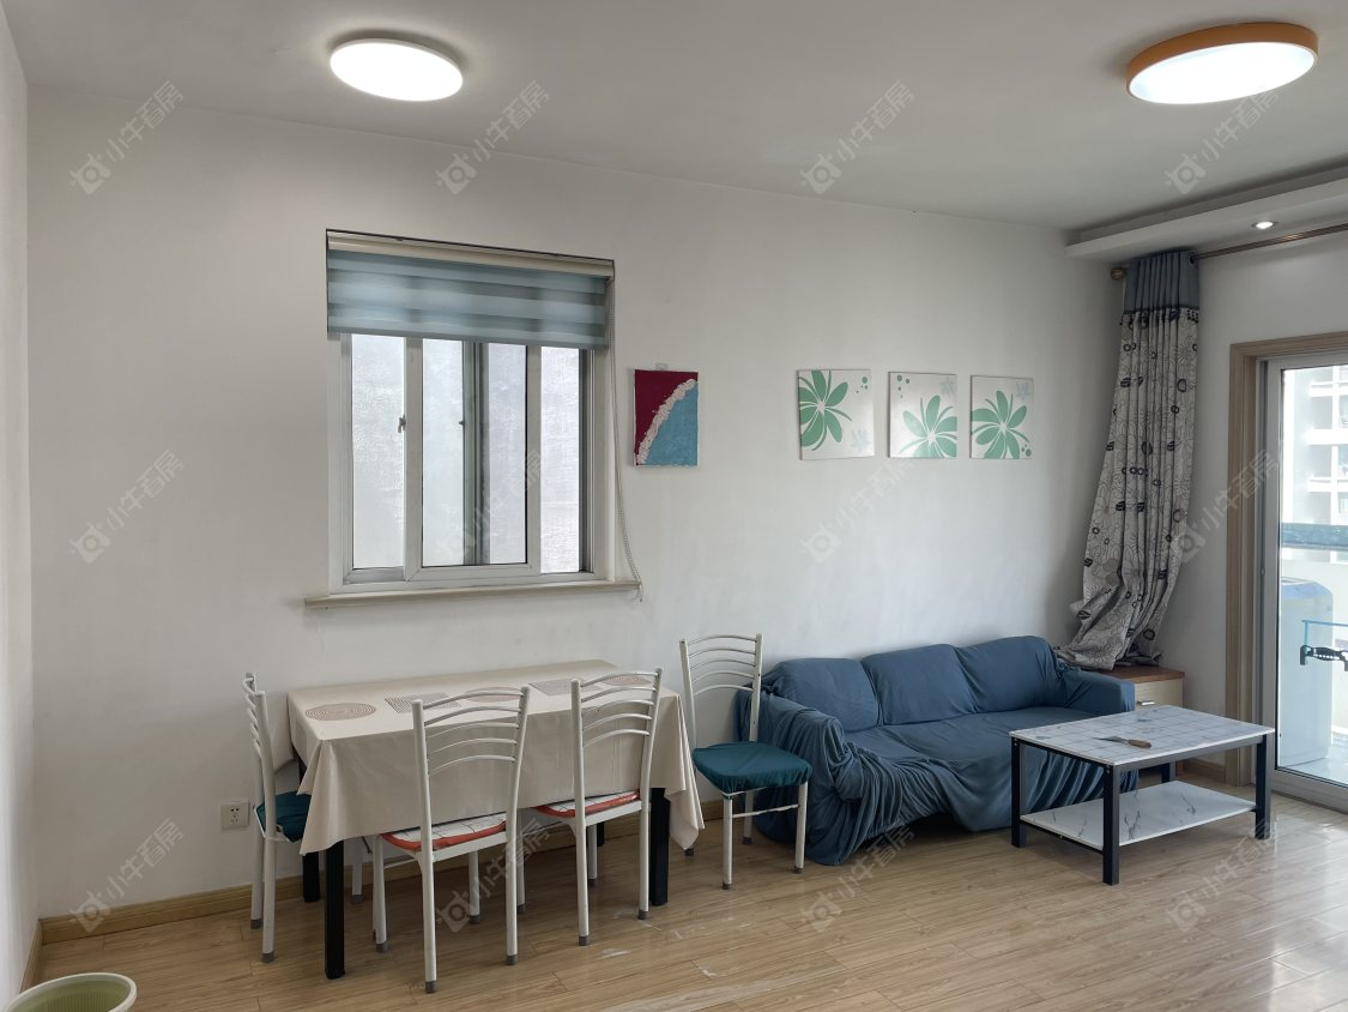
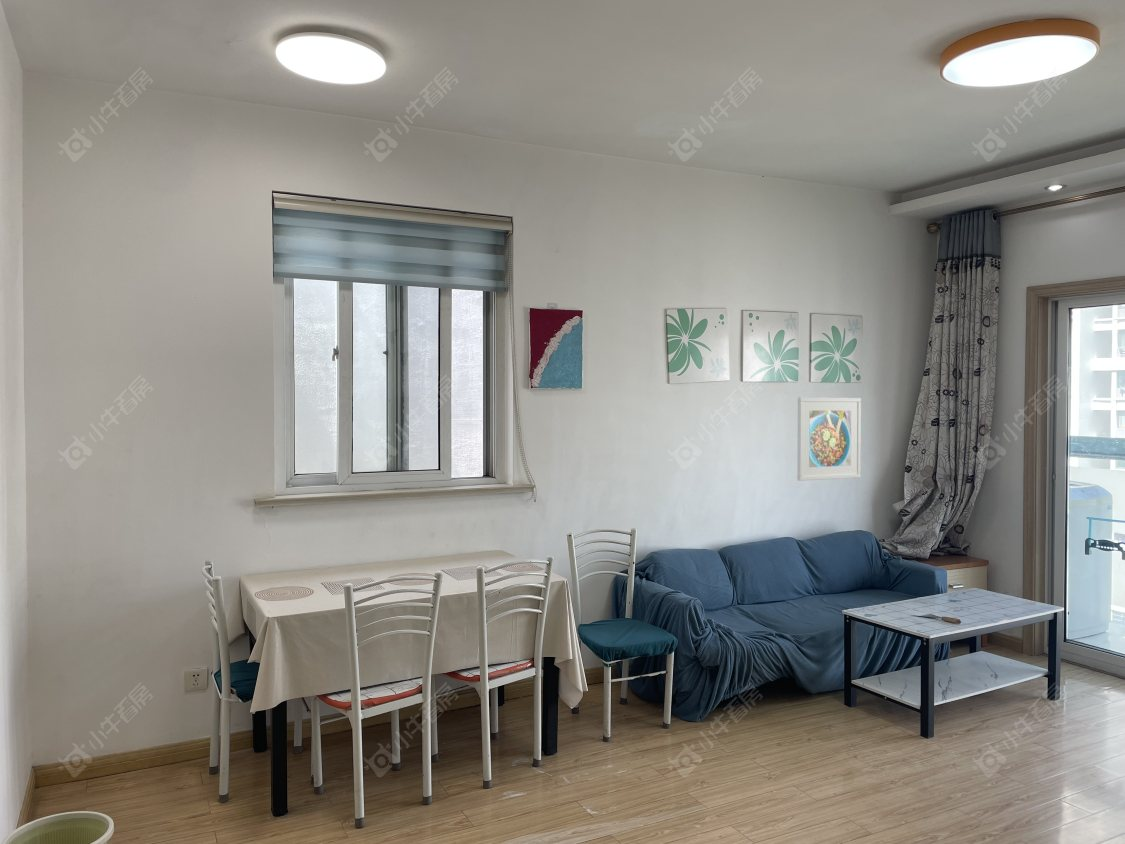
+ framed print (829, 438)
